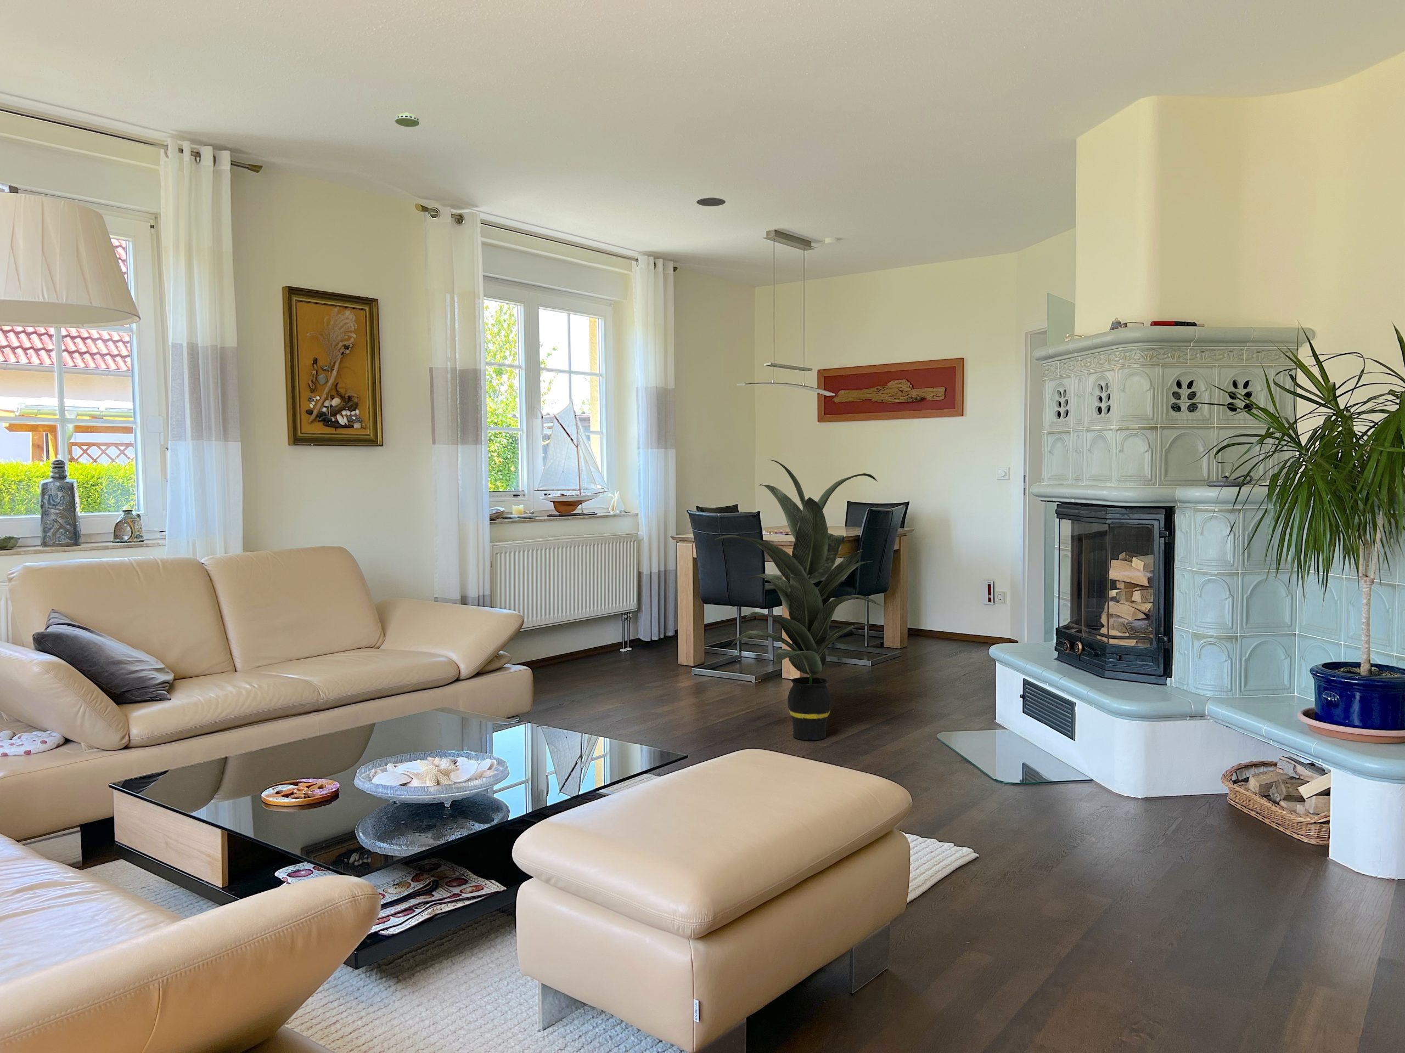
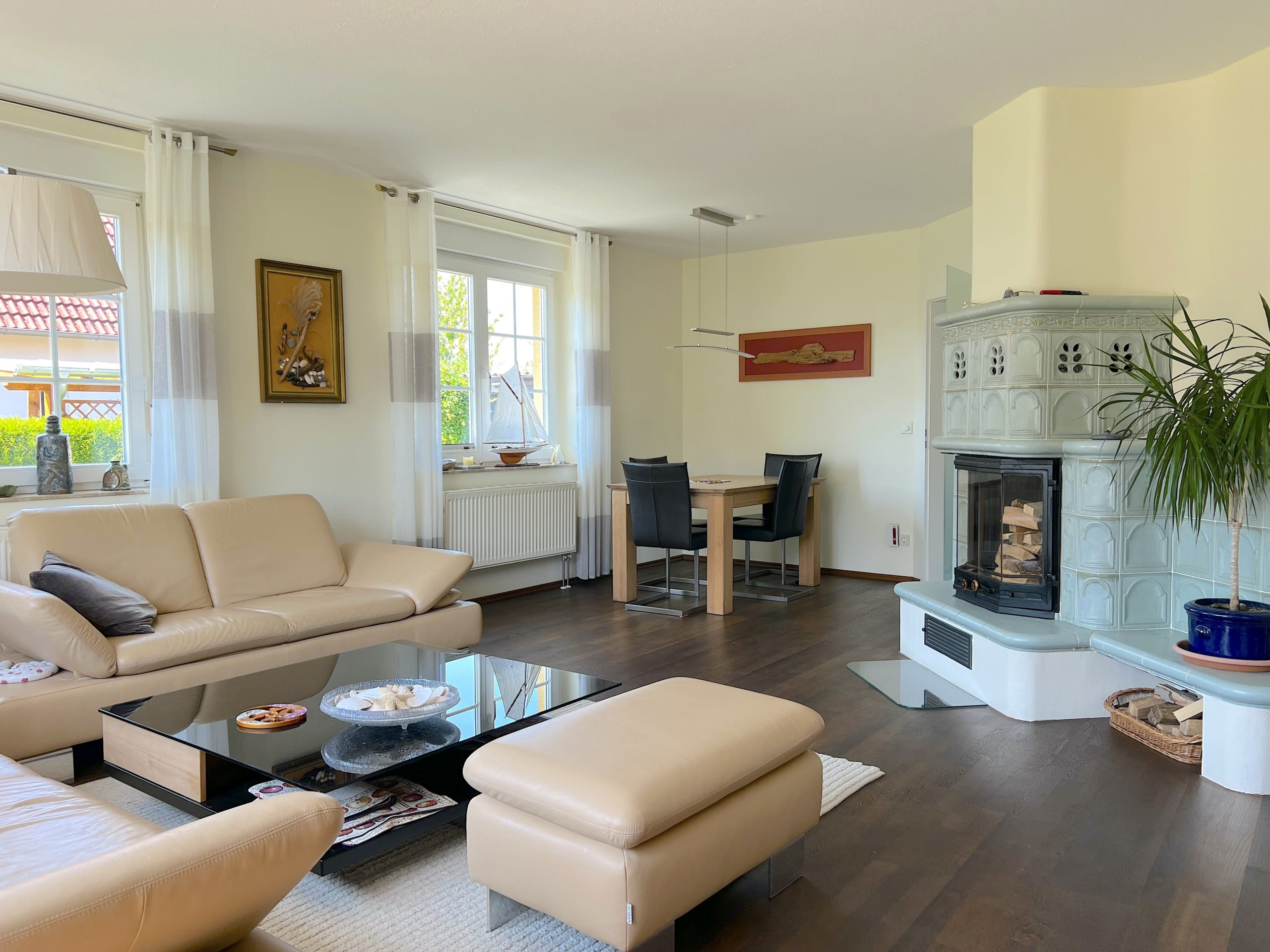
- recessed light (710, 200)
- indoor plant (800, 597)
- smoke detector (407, 119)
